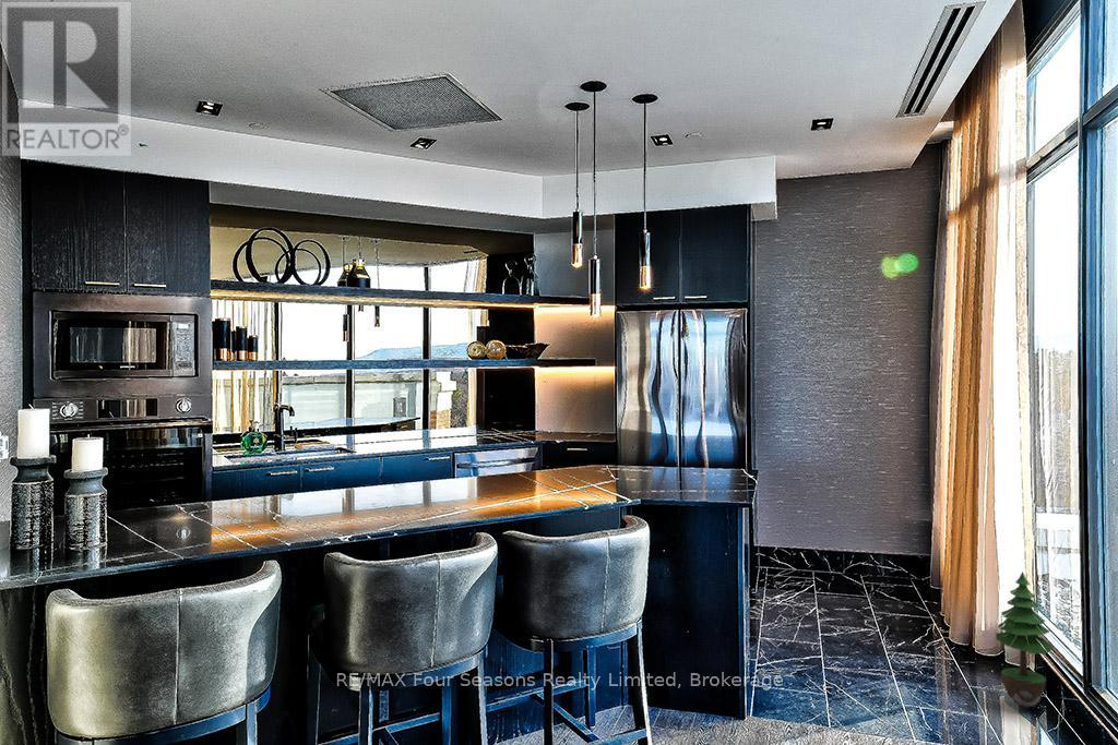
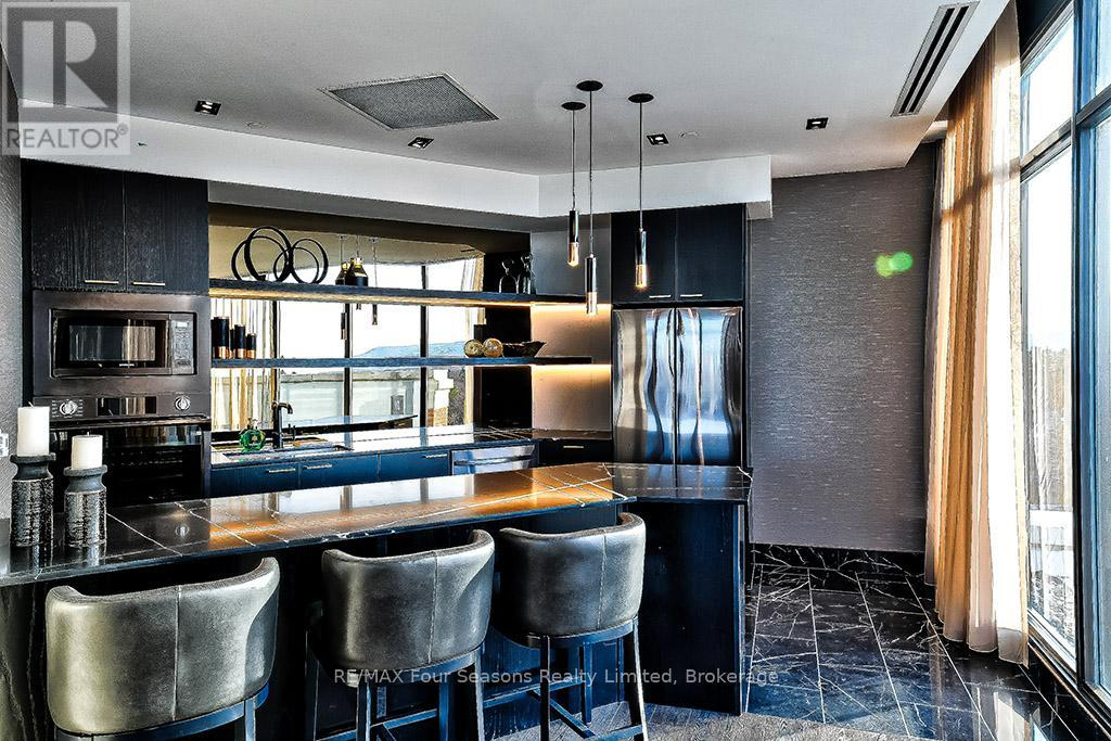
- potted tree (1023, 639)
